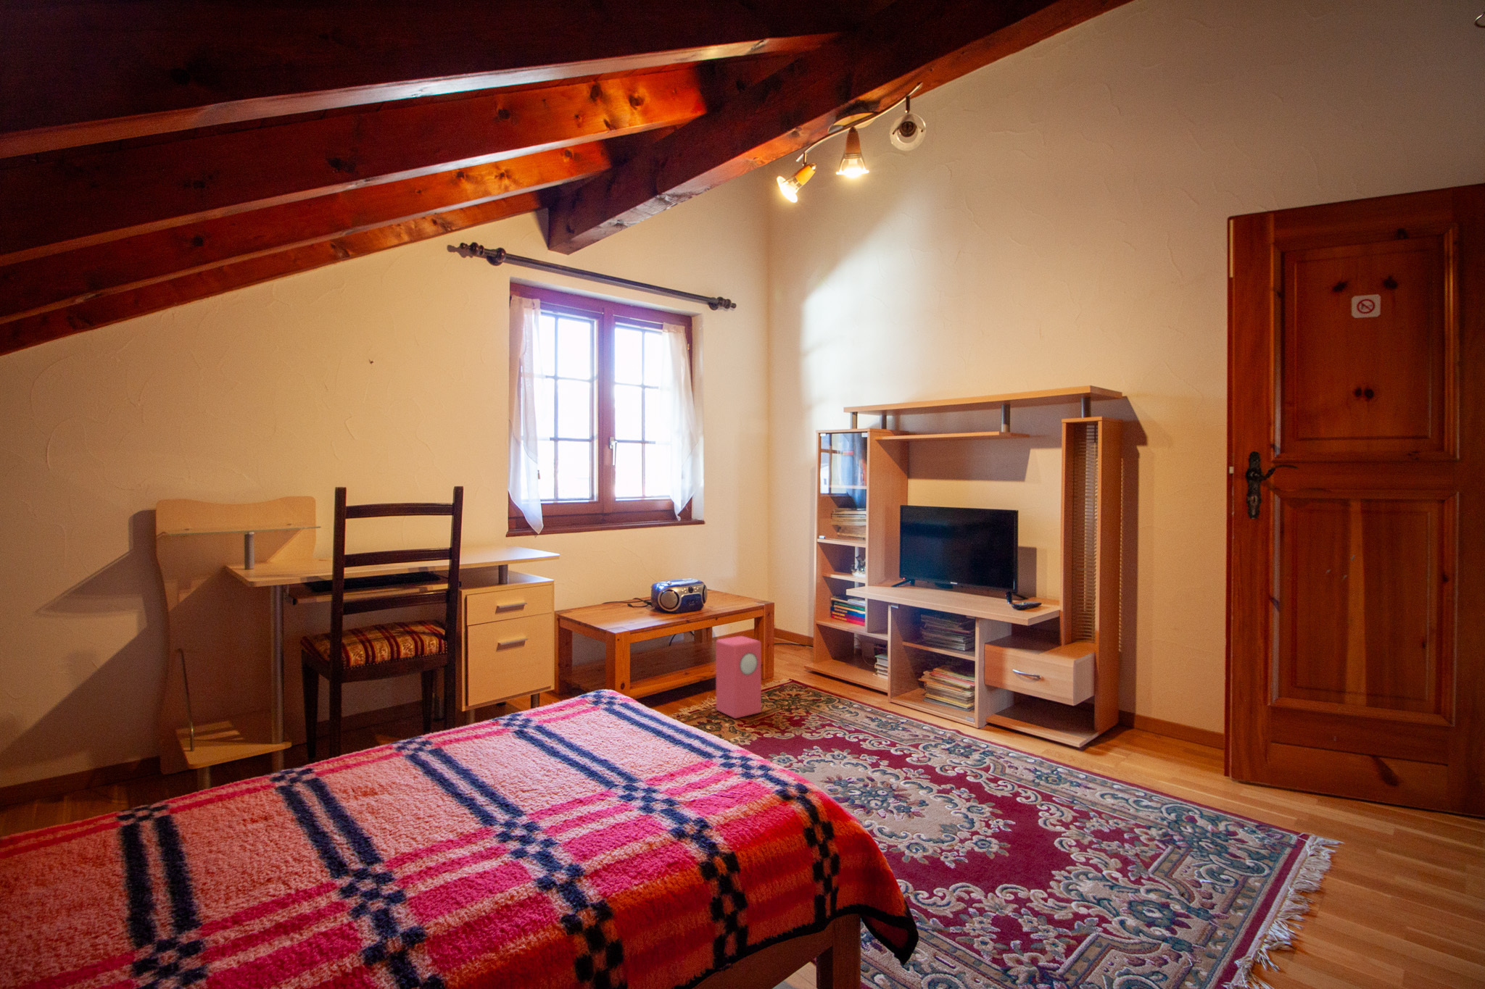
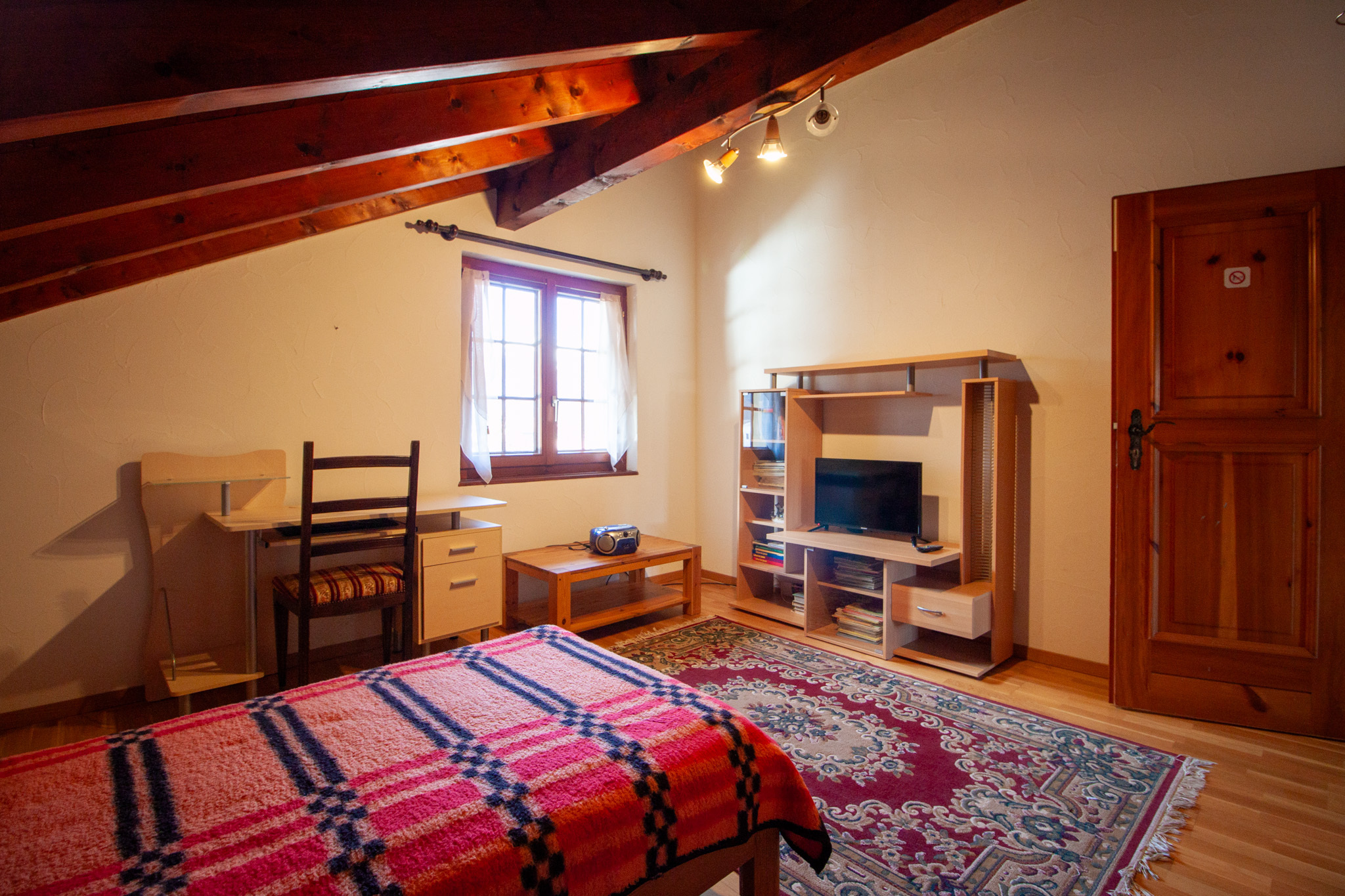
- speaker (740, 676)
